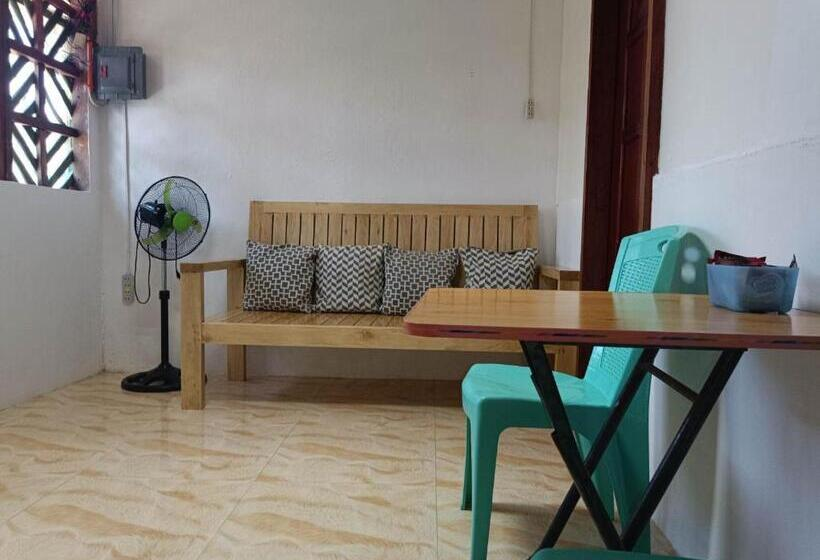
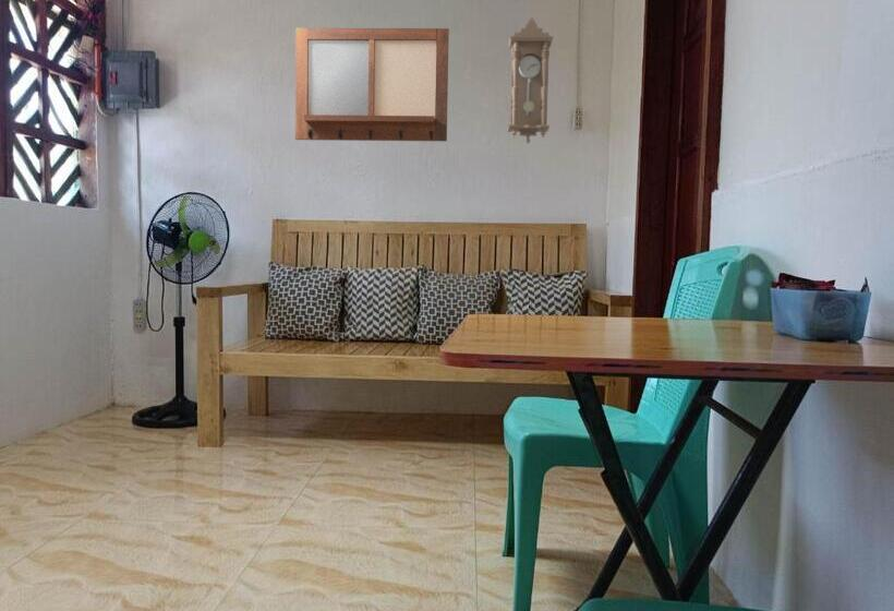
+ pendulum clock (529, 83)
+ writing board (370, 83)
